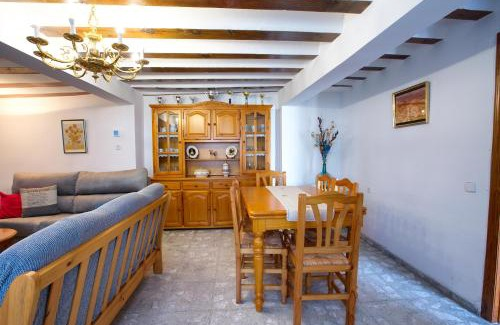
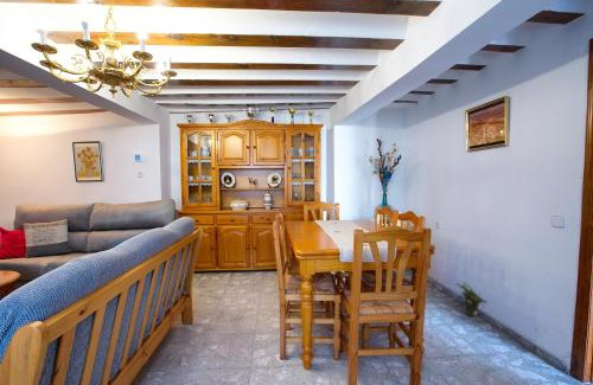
+ potted plant (471, 300)
